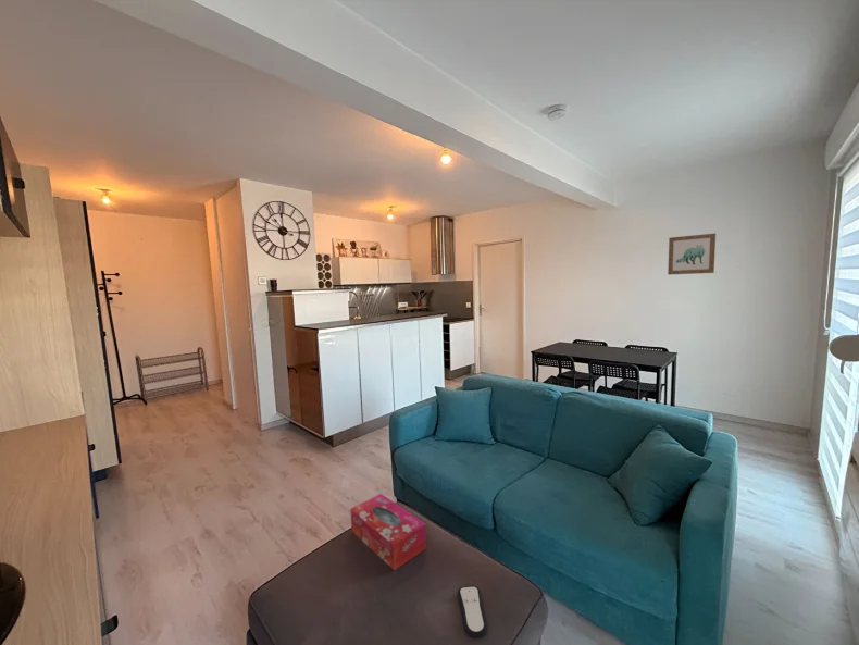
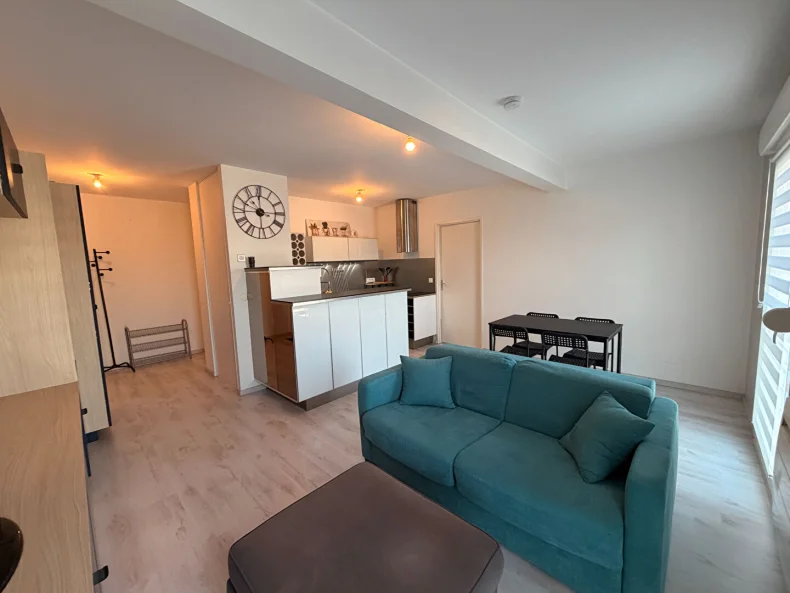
- tissue box (386, 528)
- remote control (472, 609)
- wall art (690, 255)
